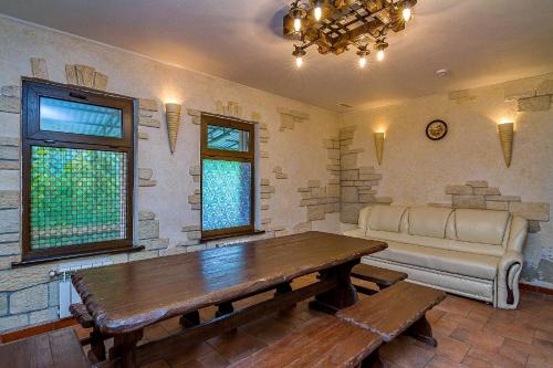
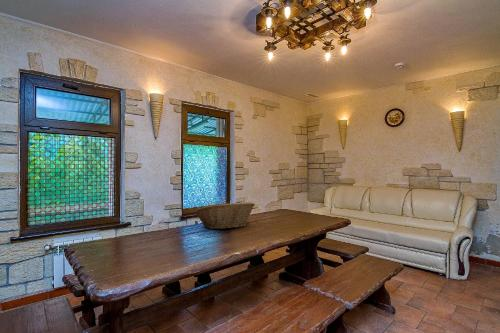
+ fruit basket (225, 213)
